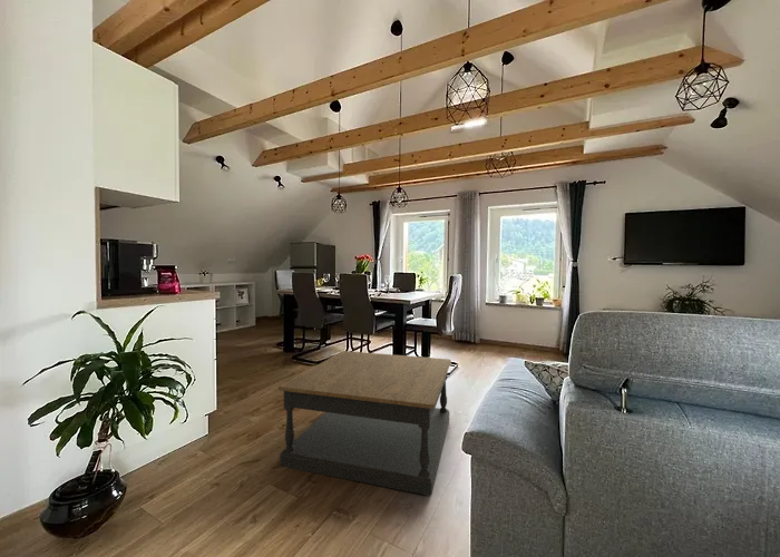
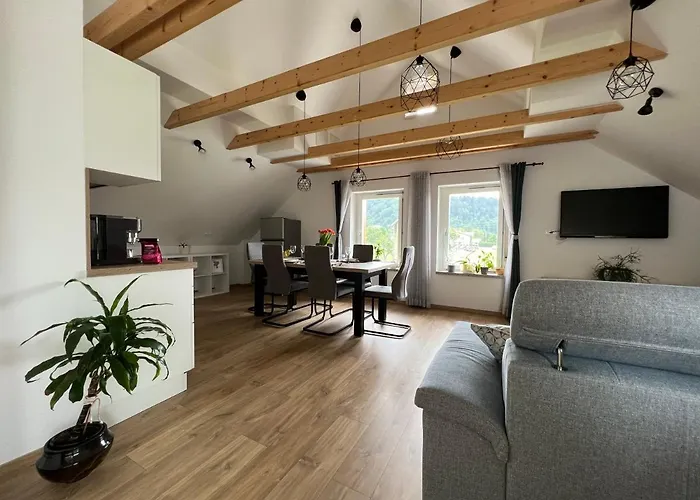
- coffee table (376, 404)
